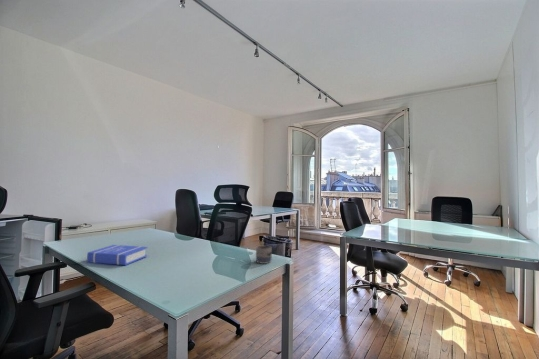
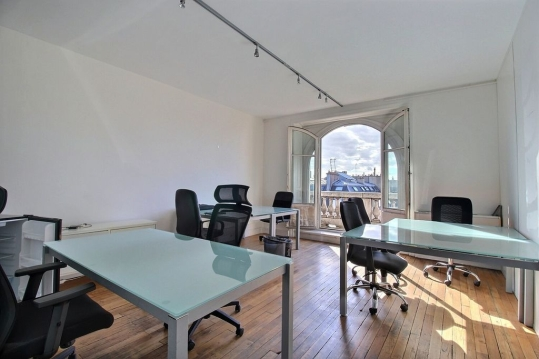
- book (118, 254)
- mug (264, 253)
